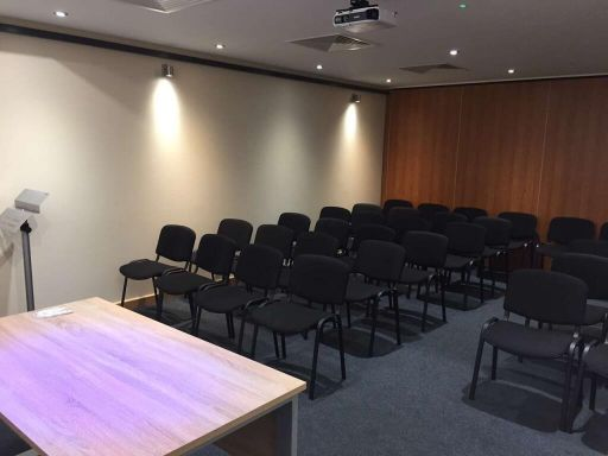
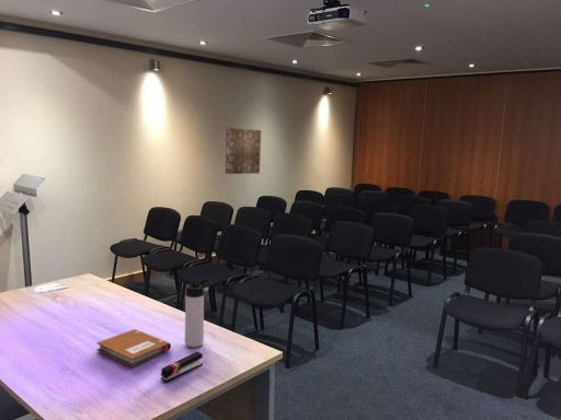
+ notebook (135, 346)
+ wall art (243, 151)
+ stapler (182, 365)
+ thermos bottle (197, 312)
